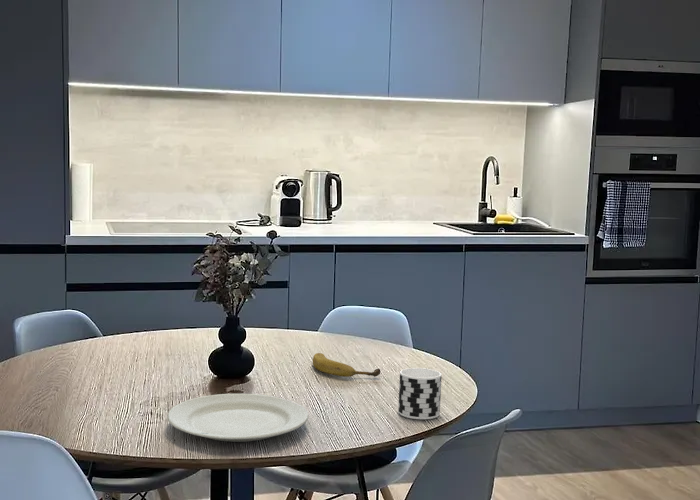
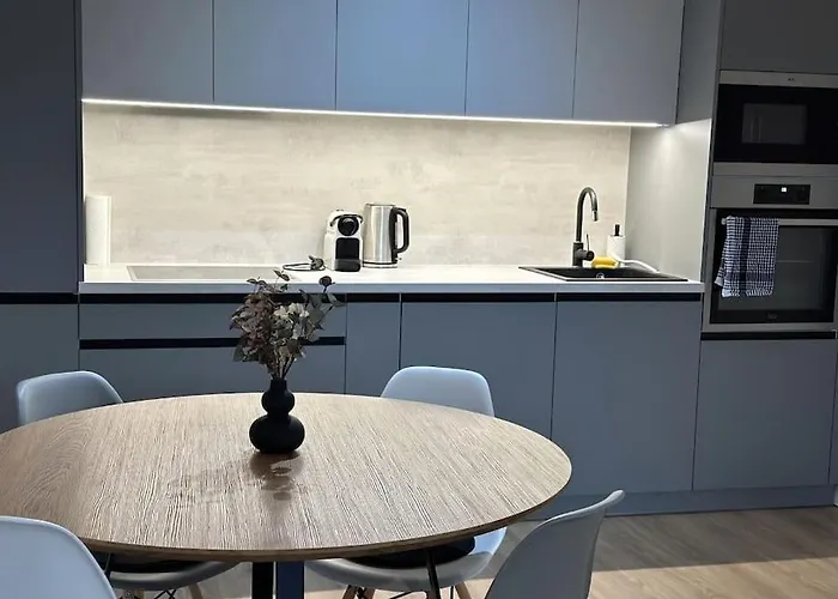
- chinaware (238, 419)
- cup (416, 391)
- fruit (340, 363)
